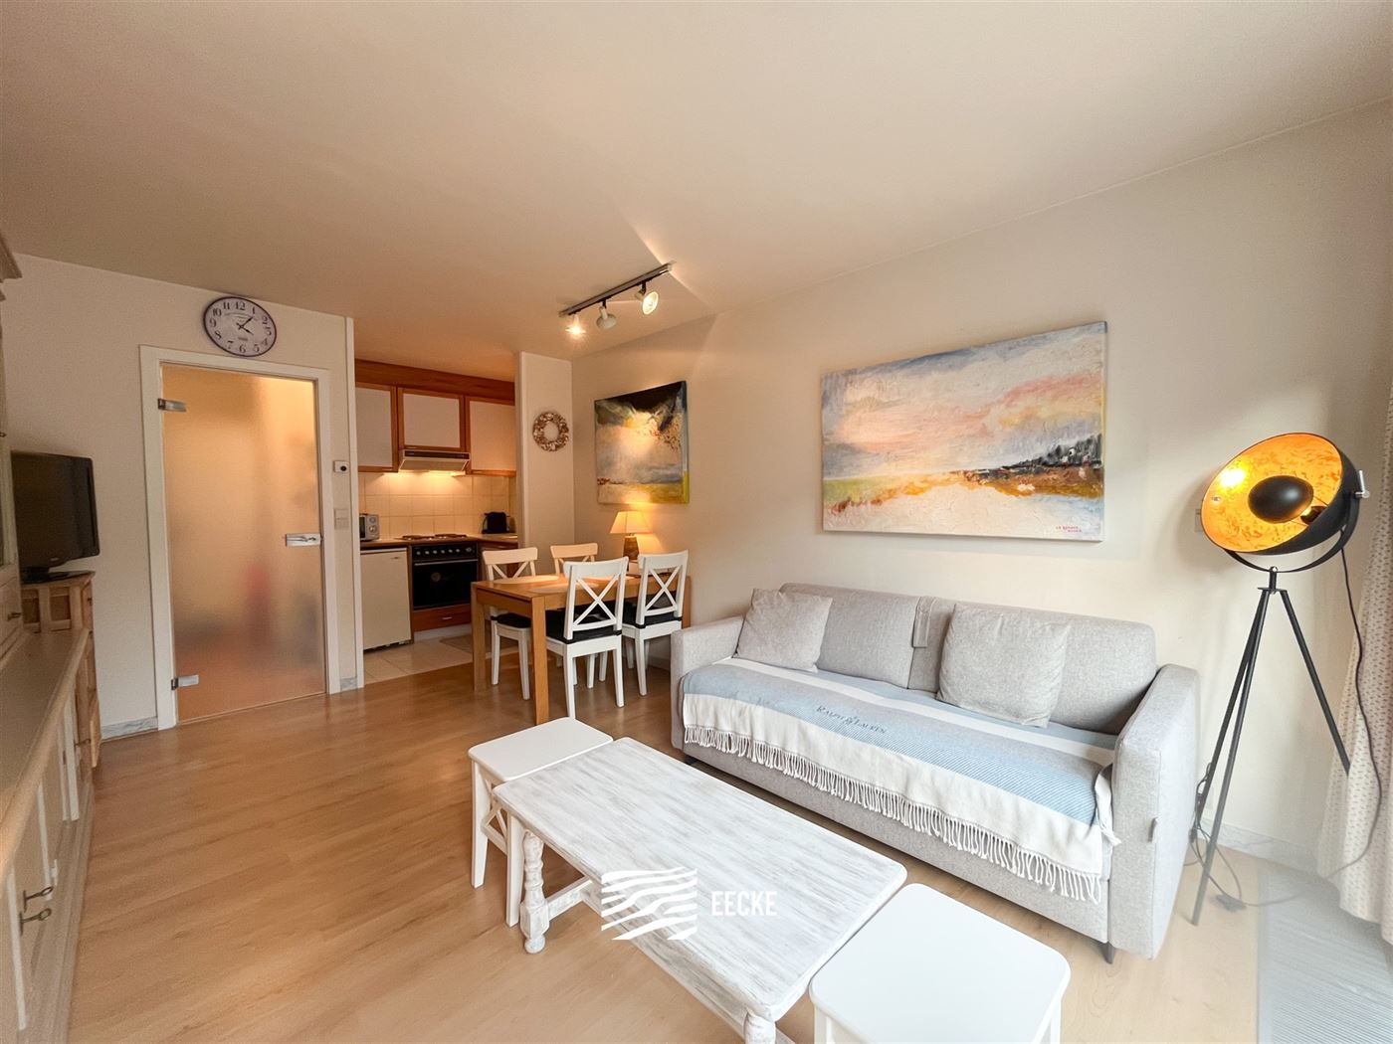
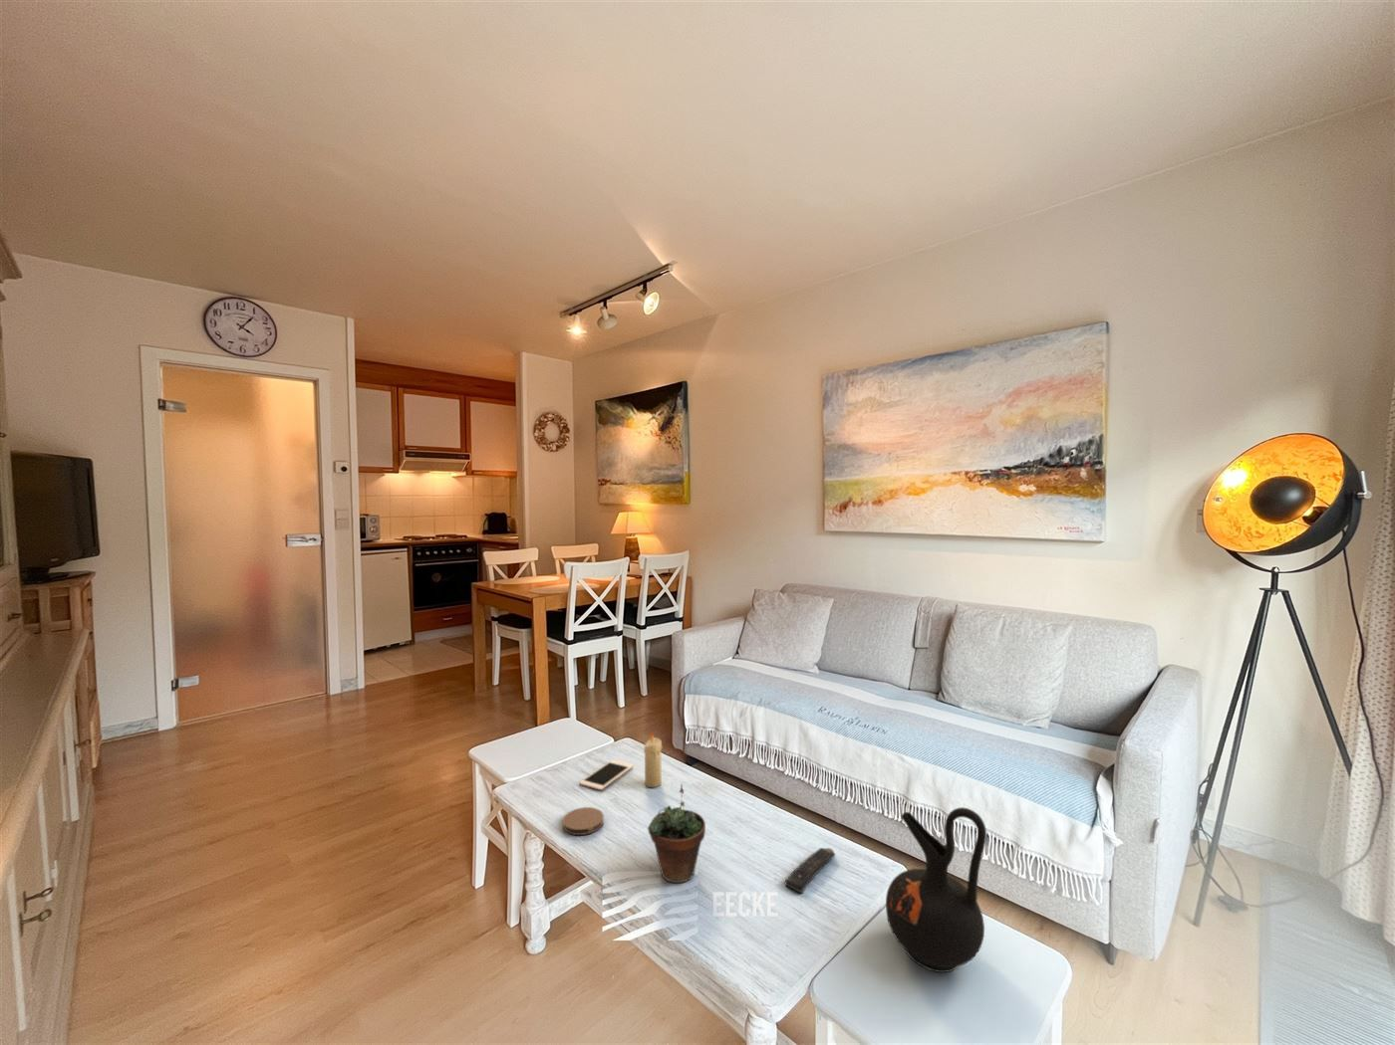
+ coaster (583, 820)
+ remote control (812, 866)
+ ceramic jug (934, 878)
+ cell phone (606, 773)
+ candle (652, 757)
+ succulent plant (678, 828)
